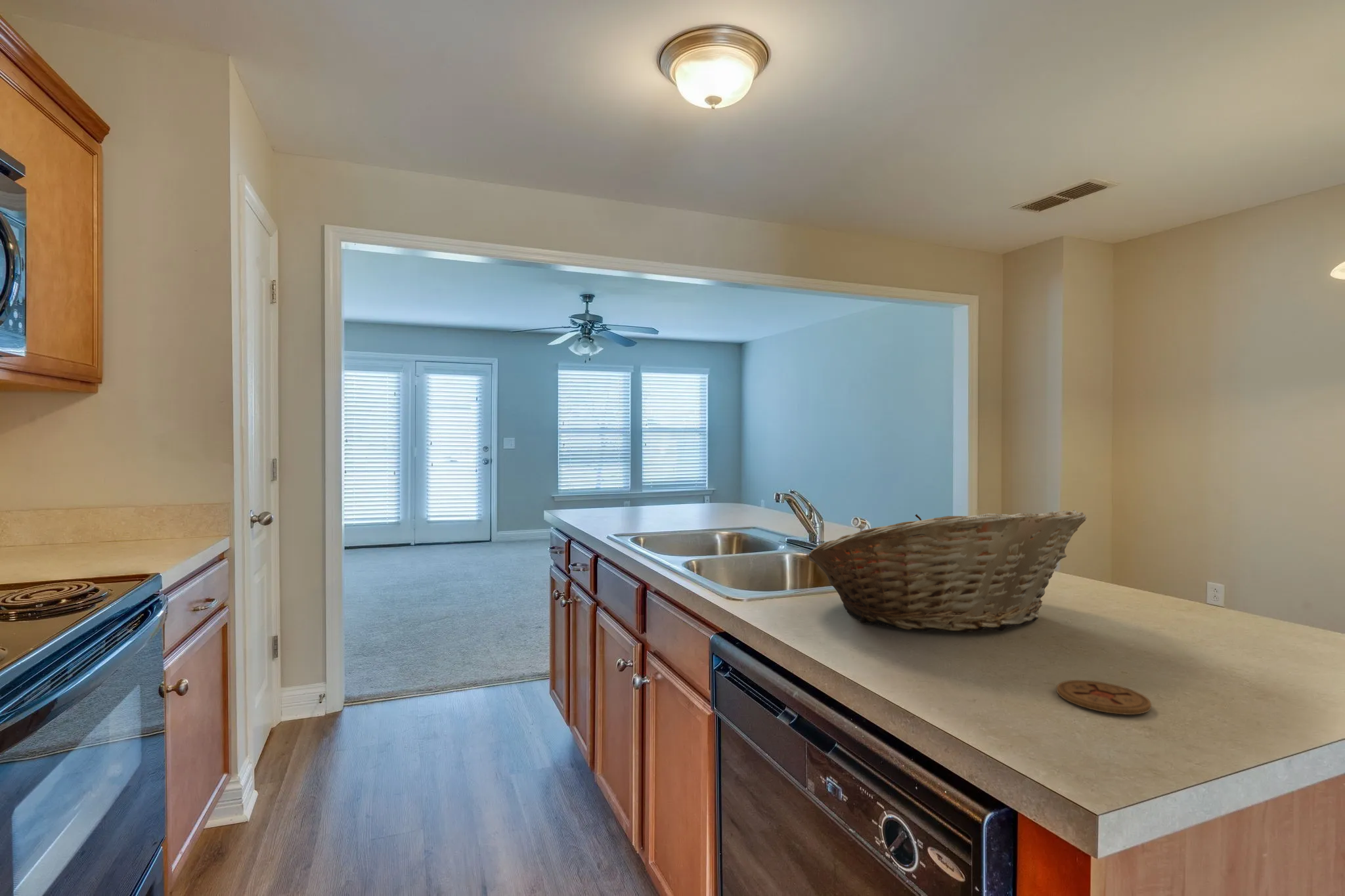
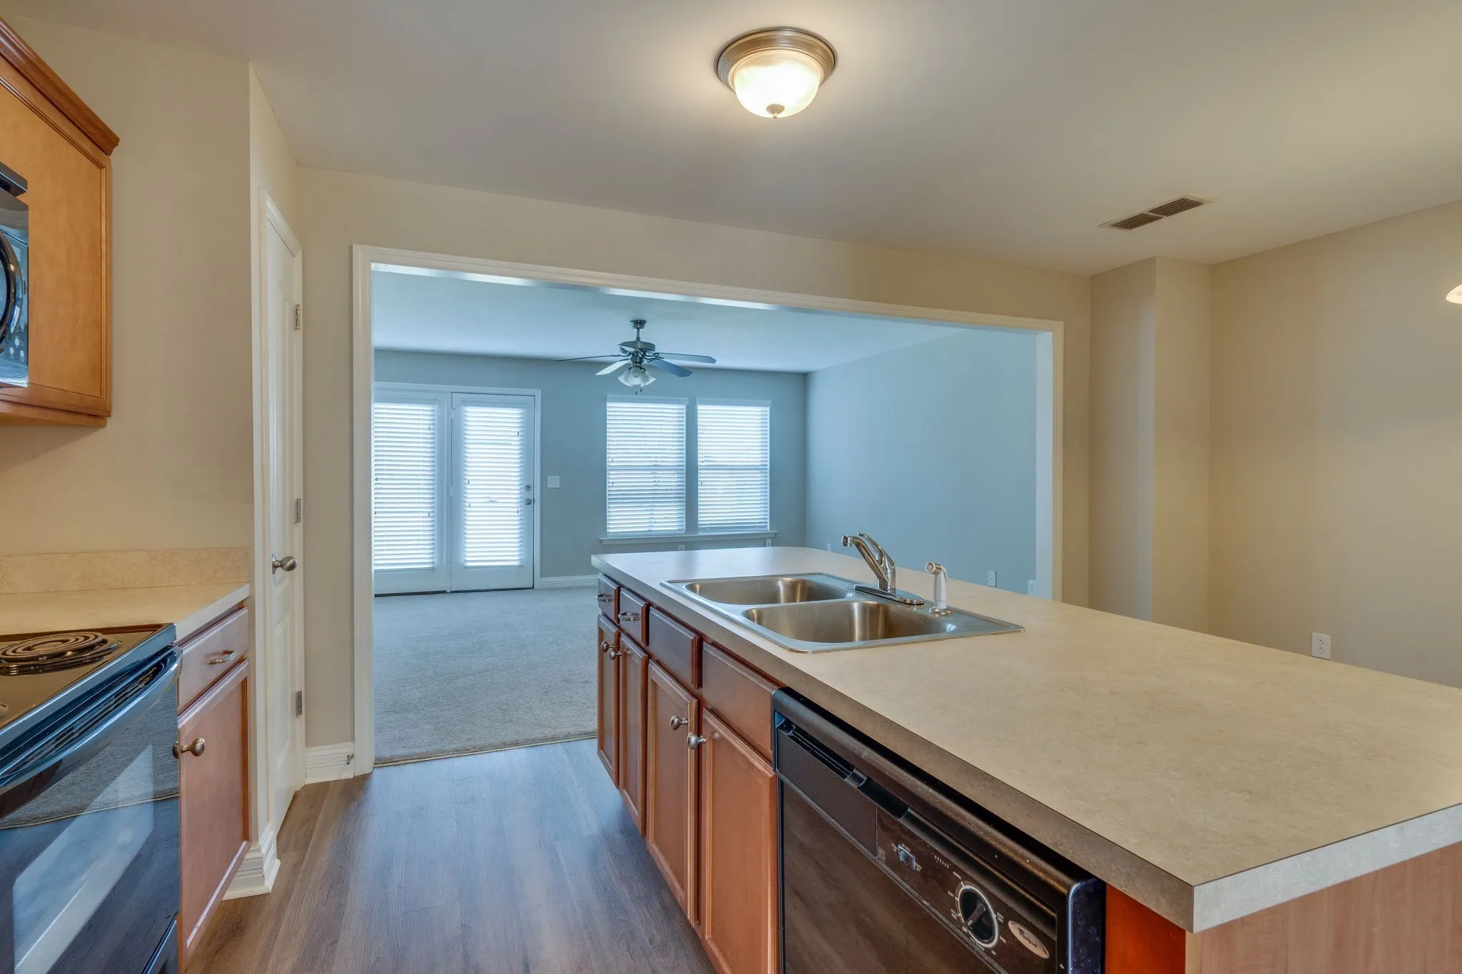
- fruit basket (944, 559)
- coaster (1102, 696)
